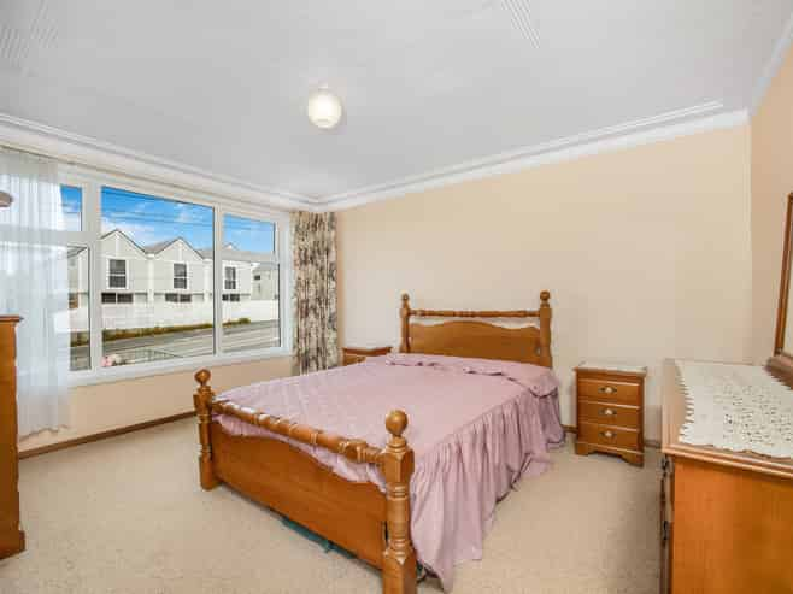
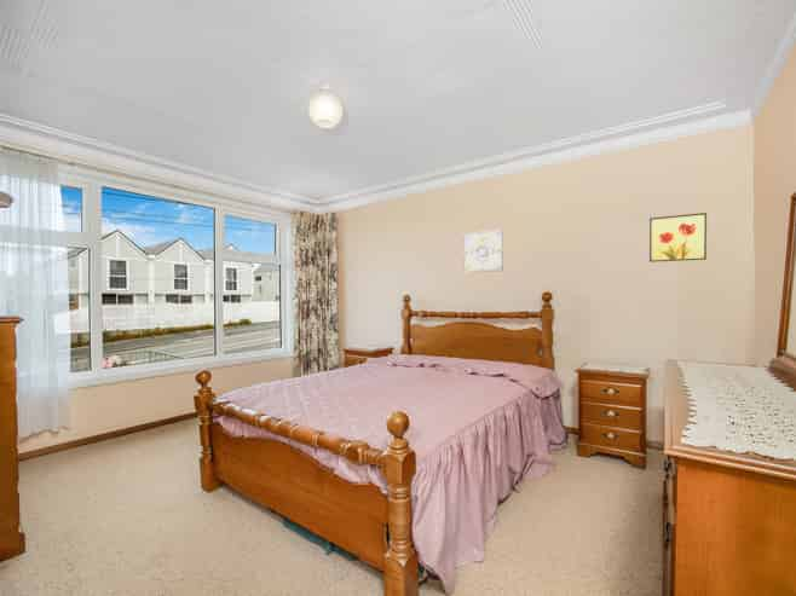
+ wall art (676, 238)
+ wall art (483, 251)
